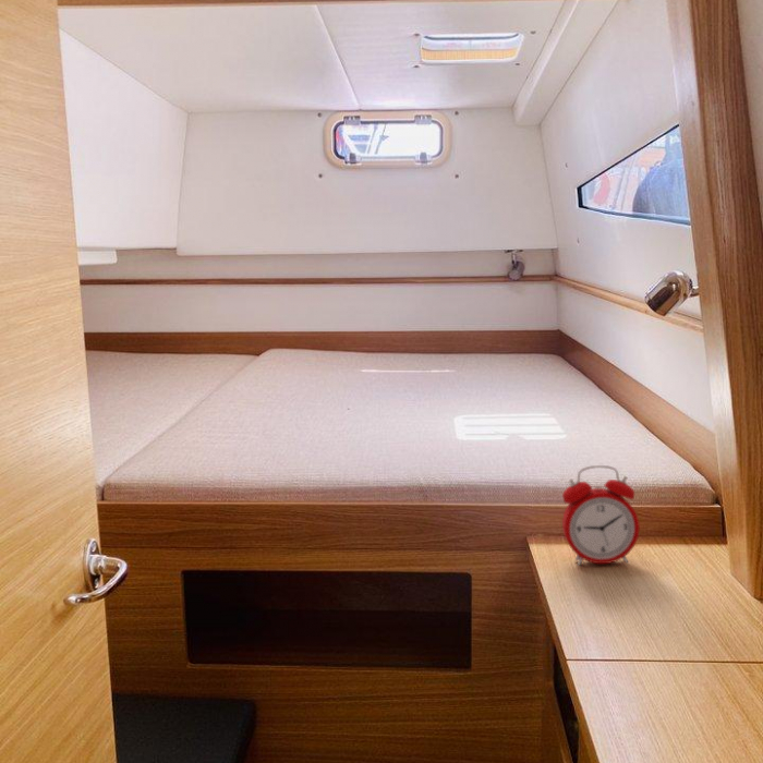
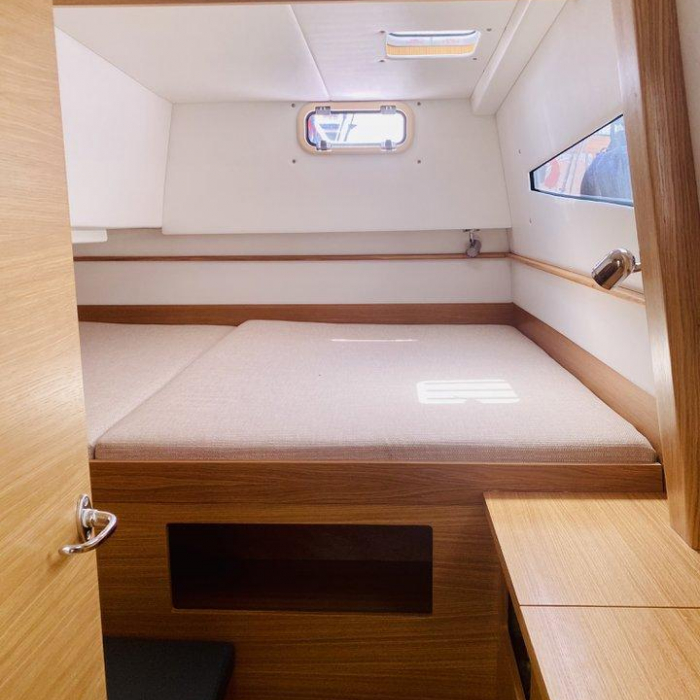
- alarm clock (598, 513)
